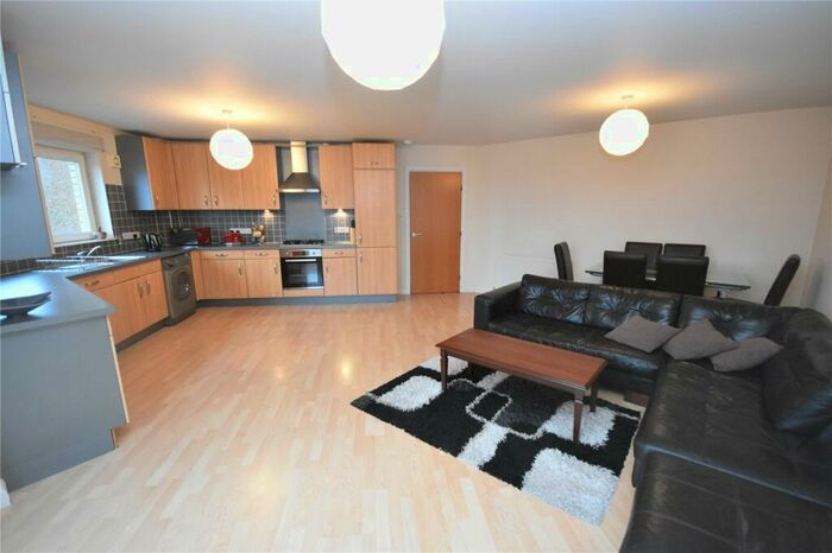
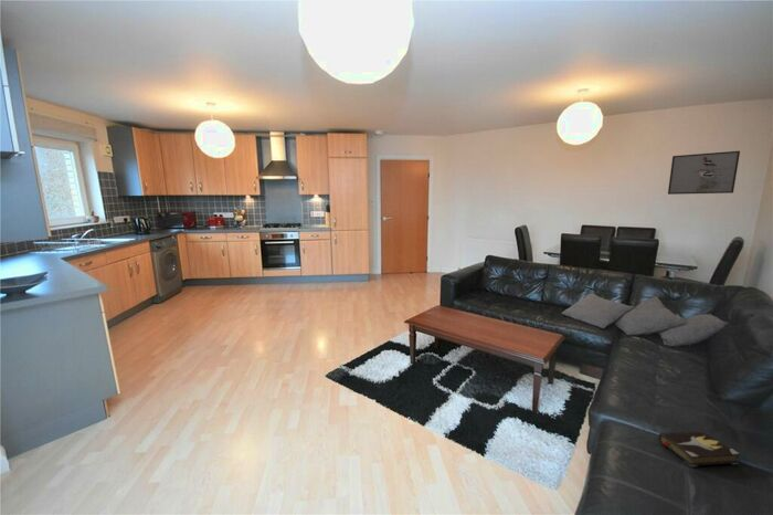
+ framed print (701, 174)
+ hardback book (697, 446)
